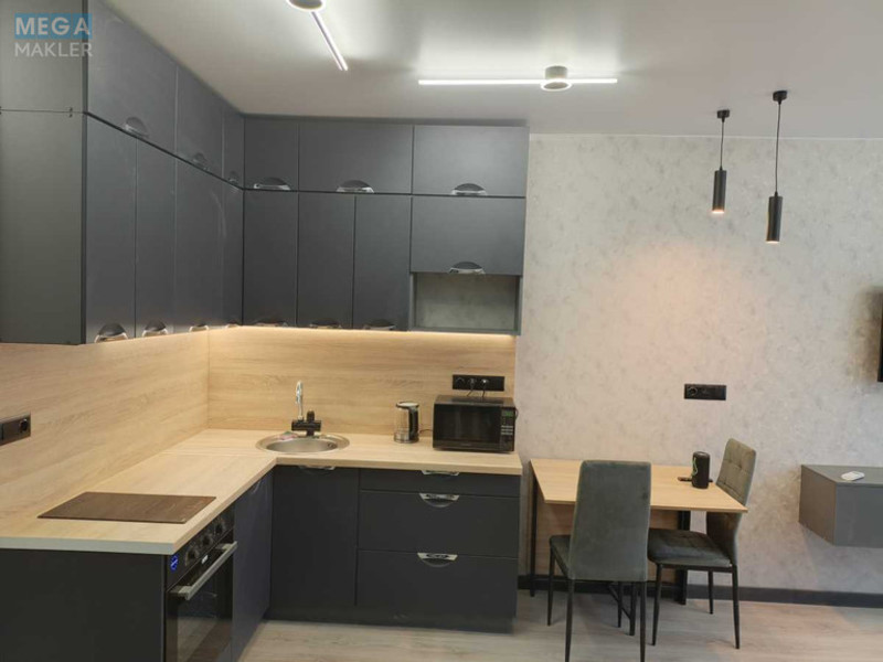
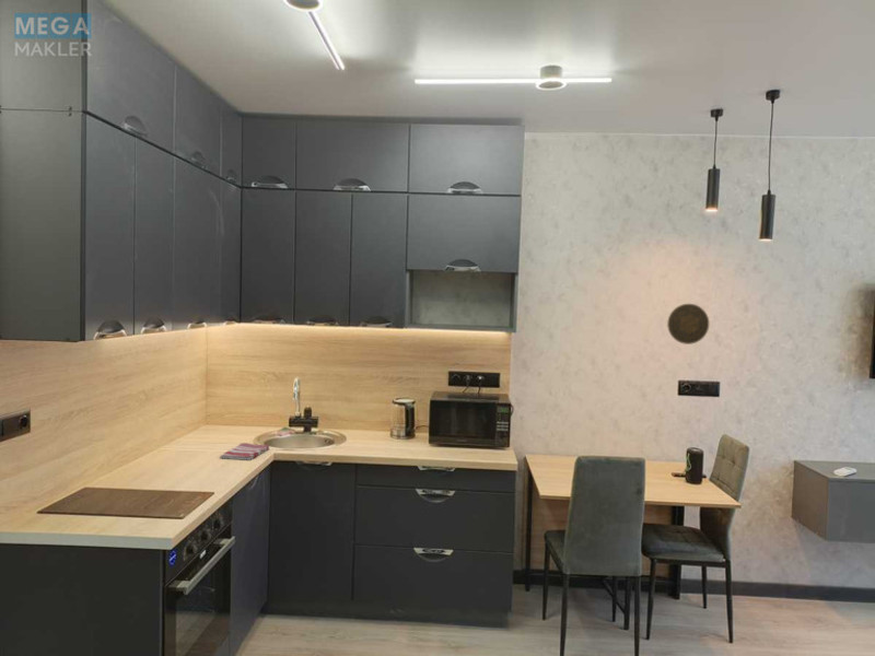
+ decorative plate (688, 324)
+ dish towel (245, 450)
